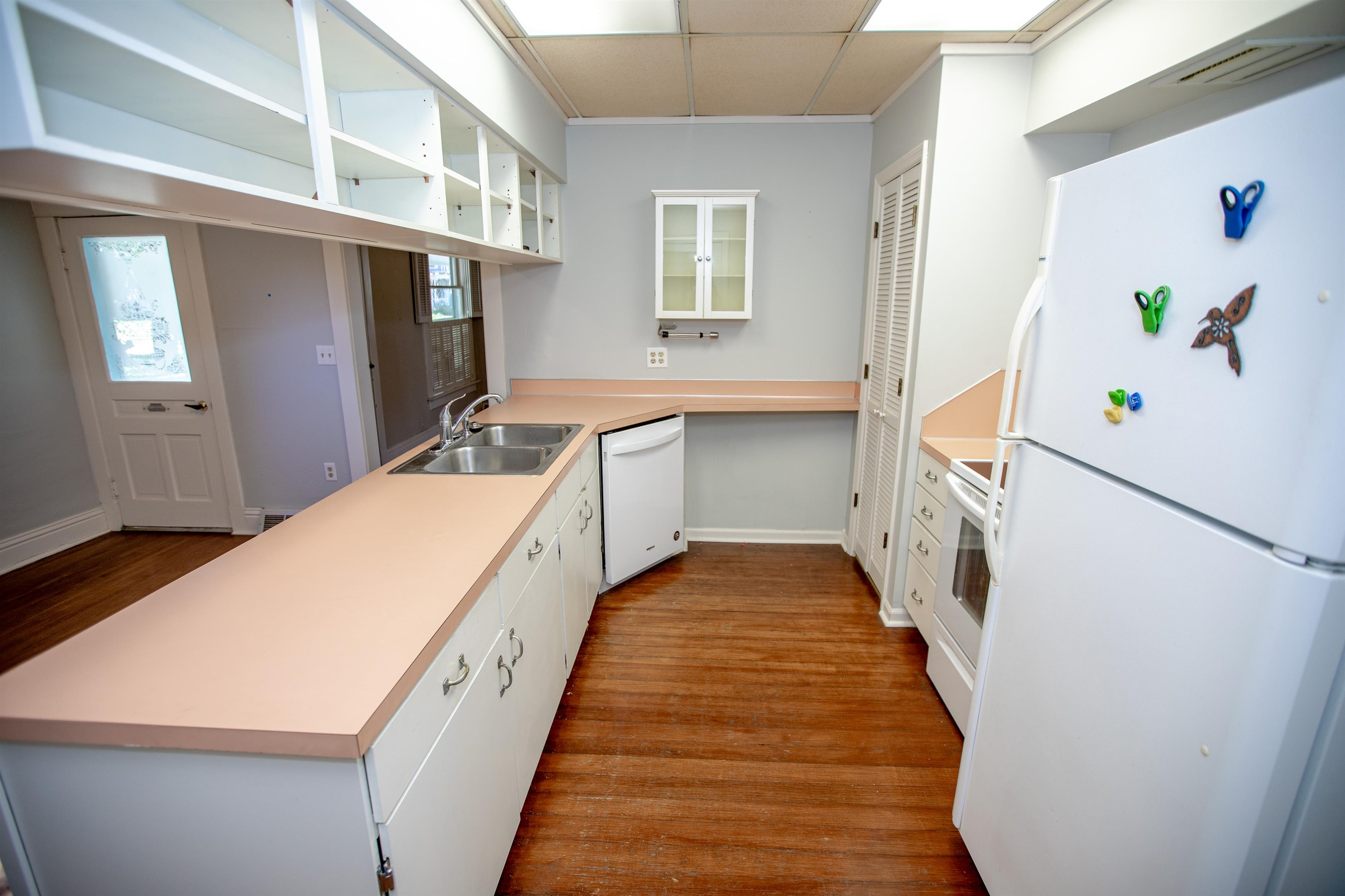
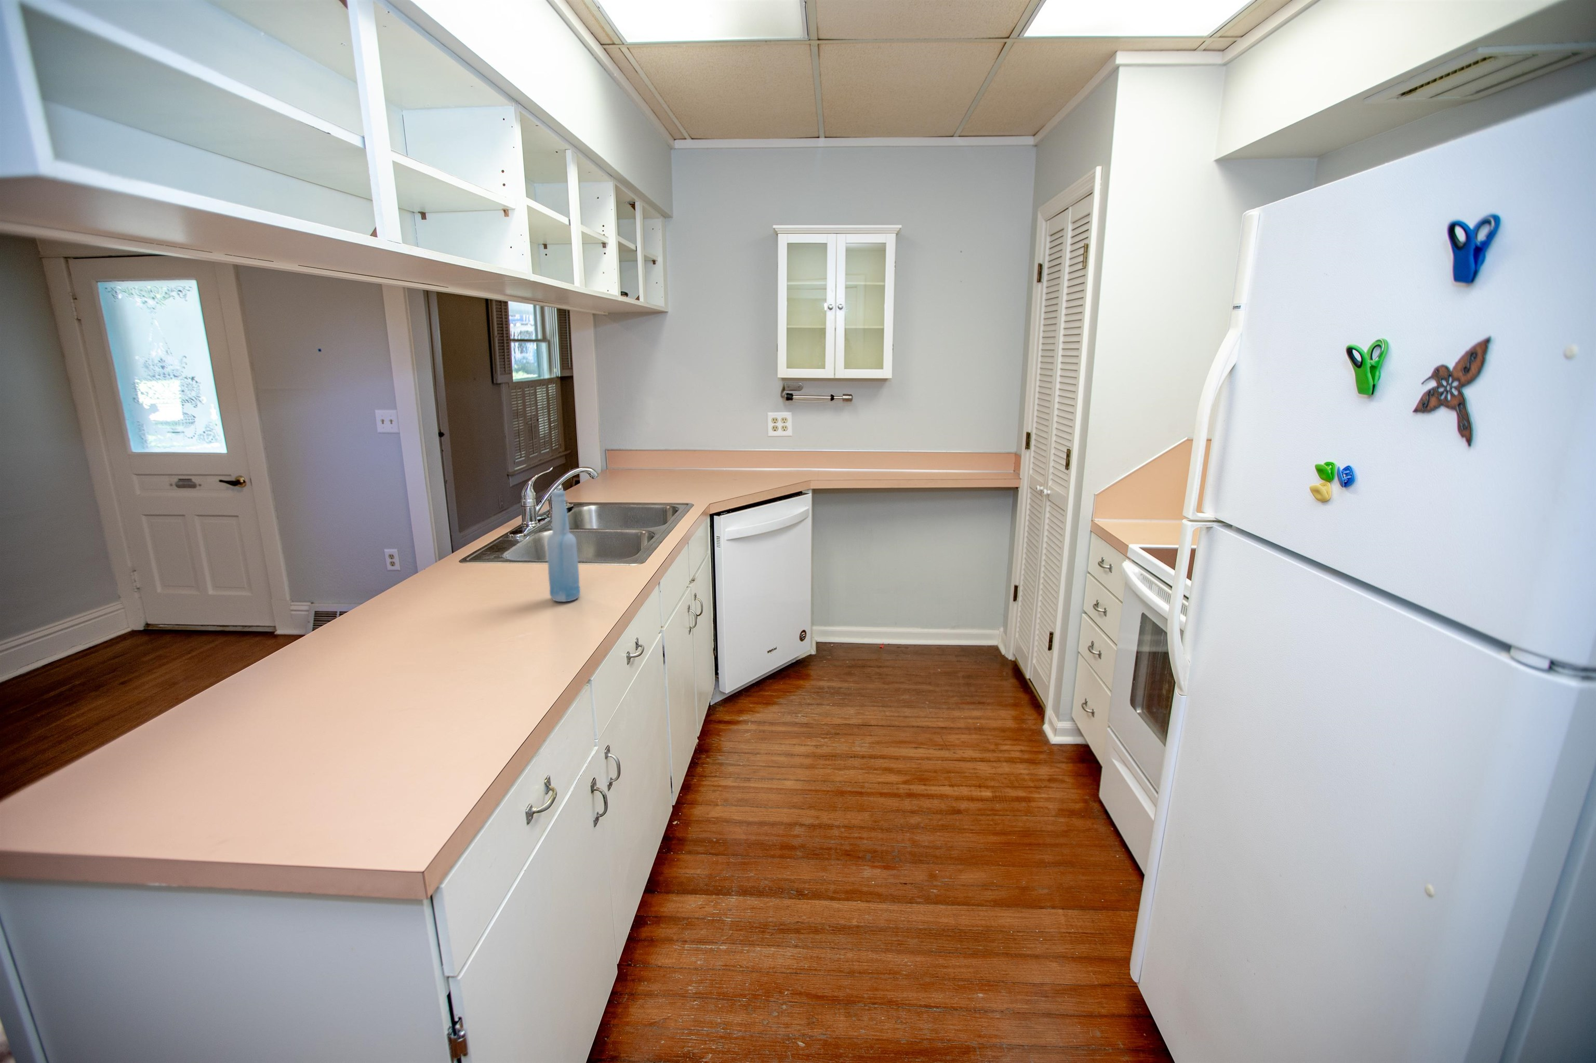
+ bottle (561, 546)
